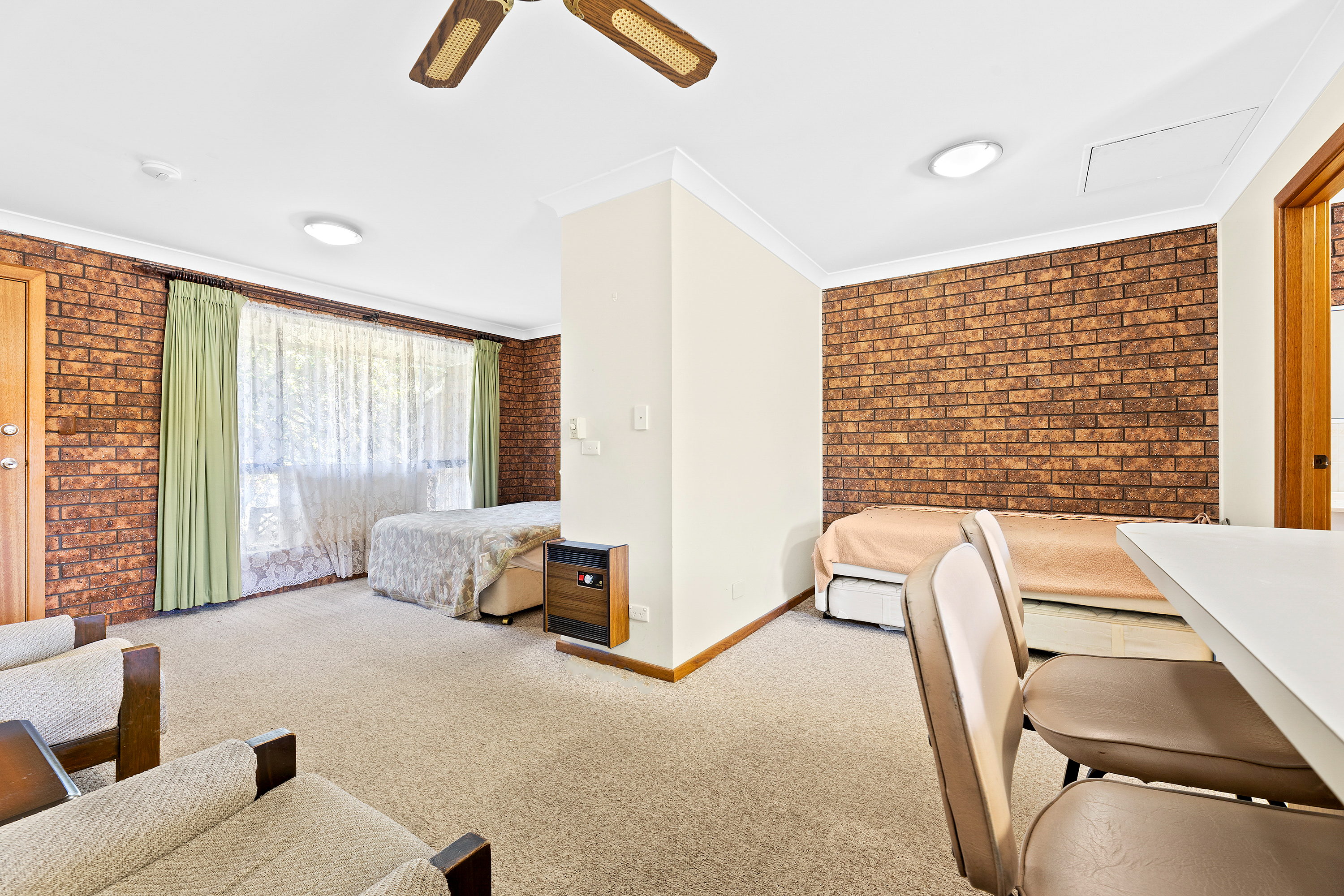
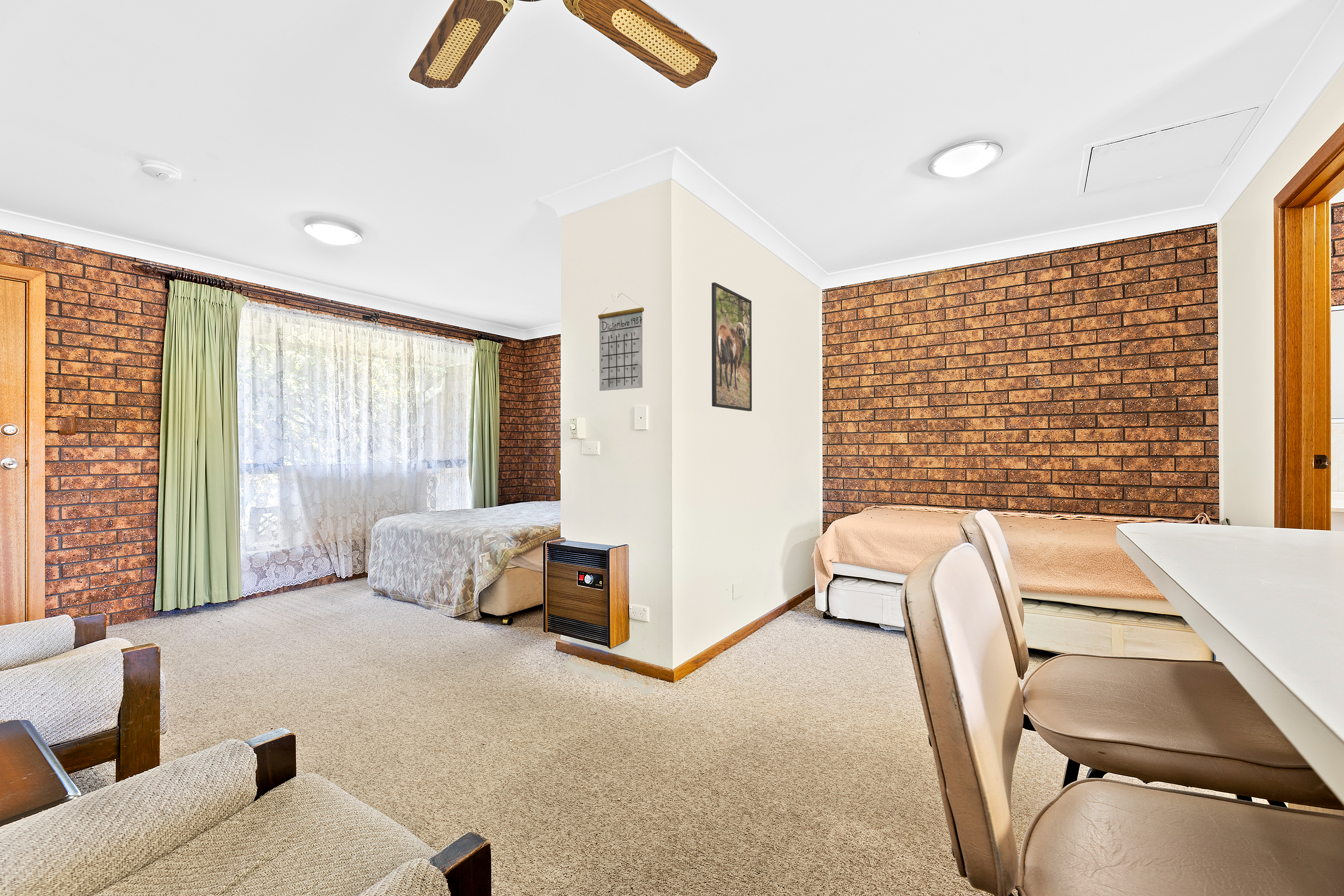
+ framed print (732, 350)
+ calendar (620, 340)
